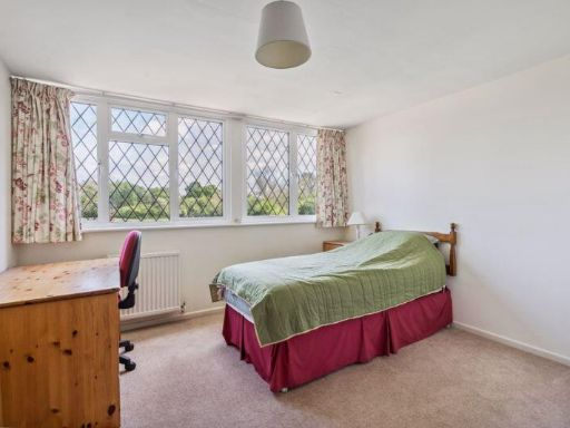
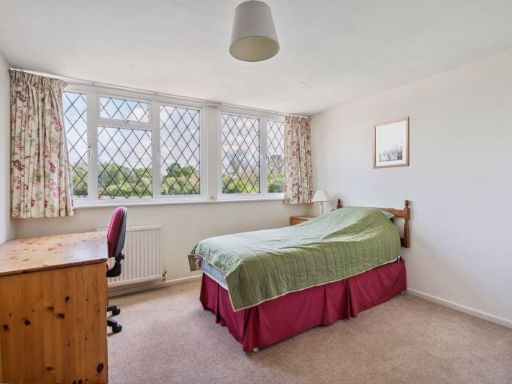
+ wall art (390, 144)
